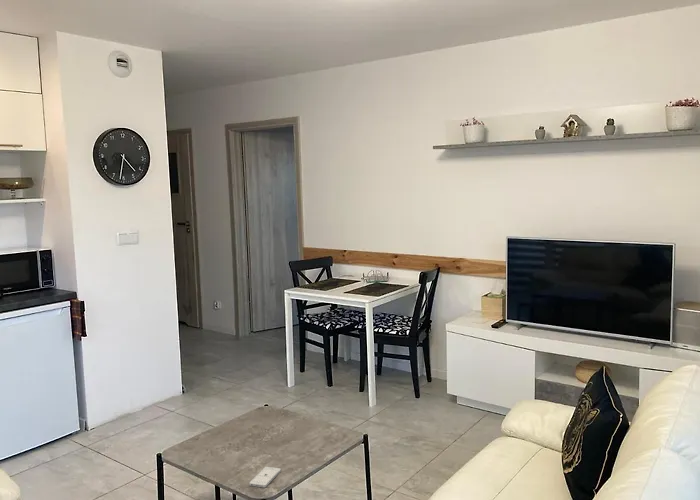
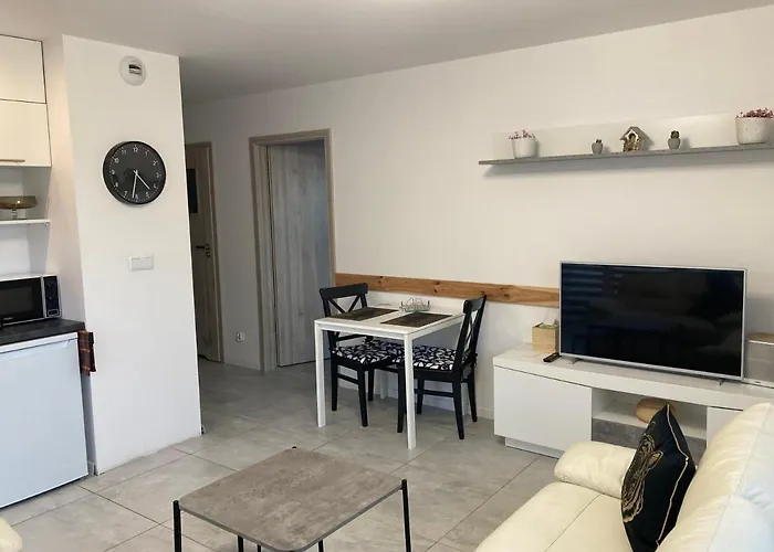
- smartphone (265, 476)
